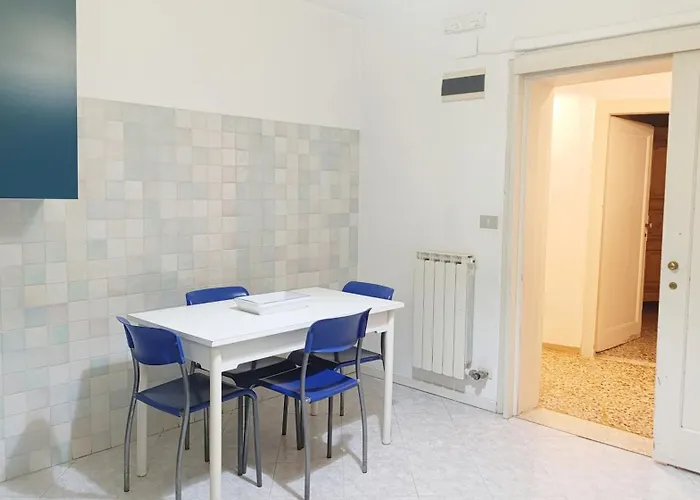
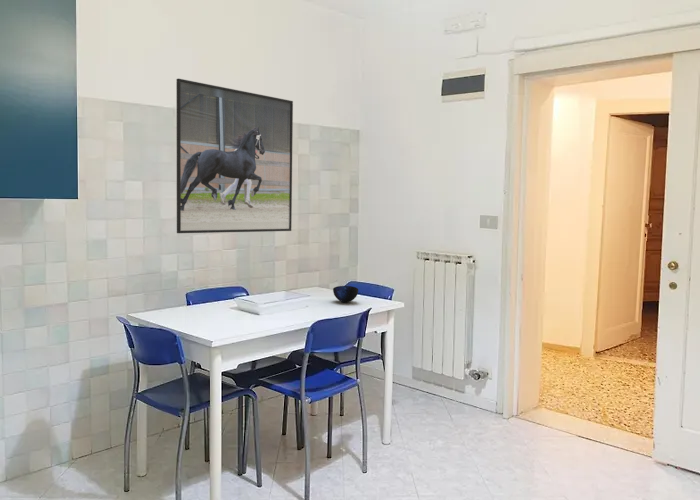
+ bowl (345, 293)
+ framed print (239, 162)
